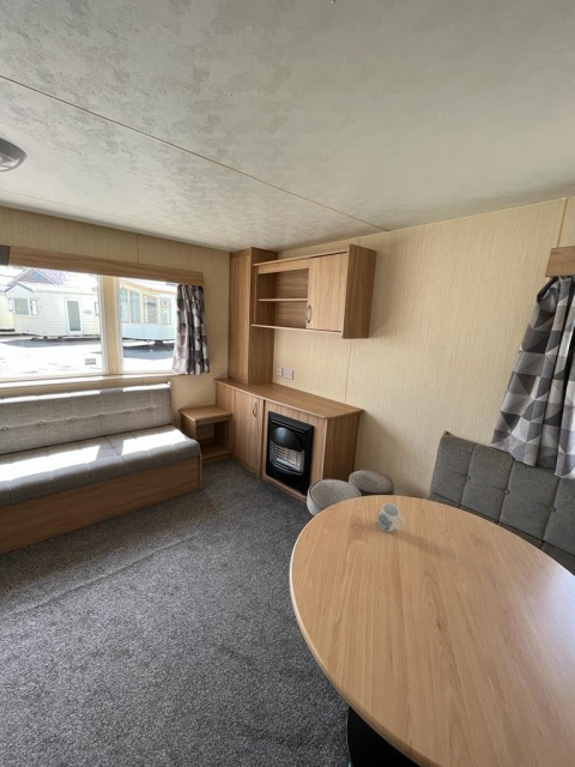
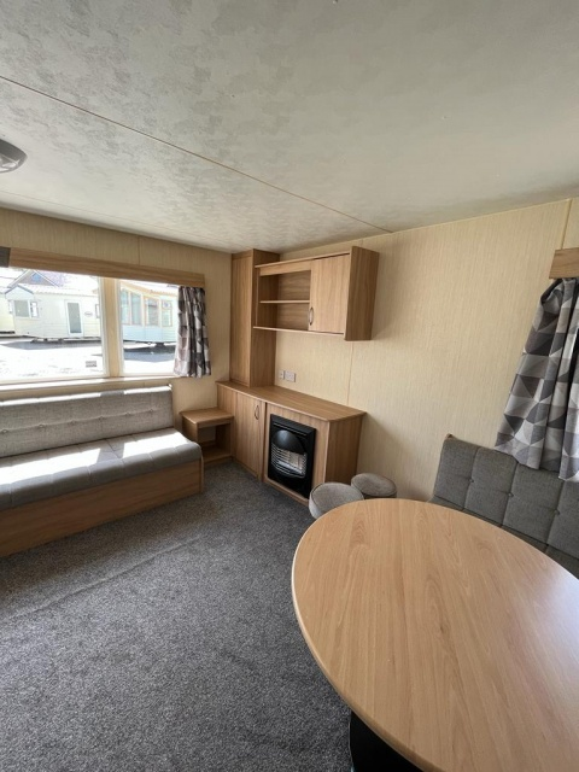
- mug (391, 518)
